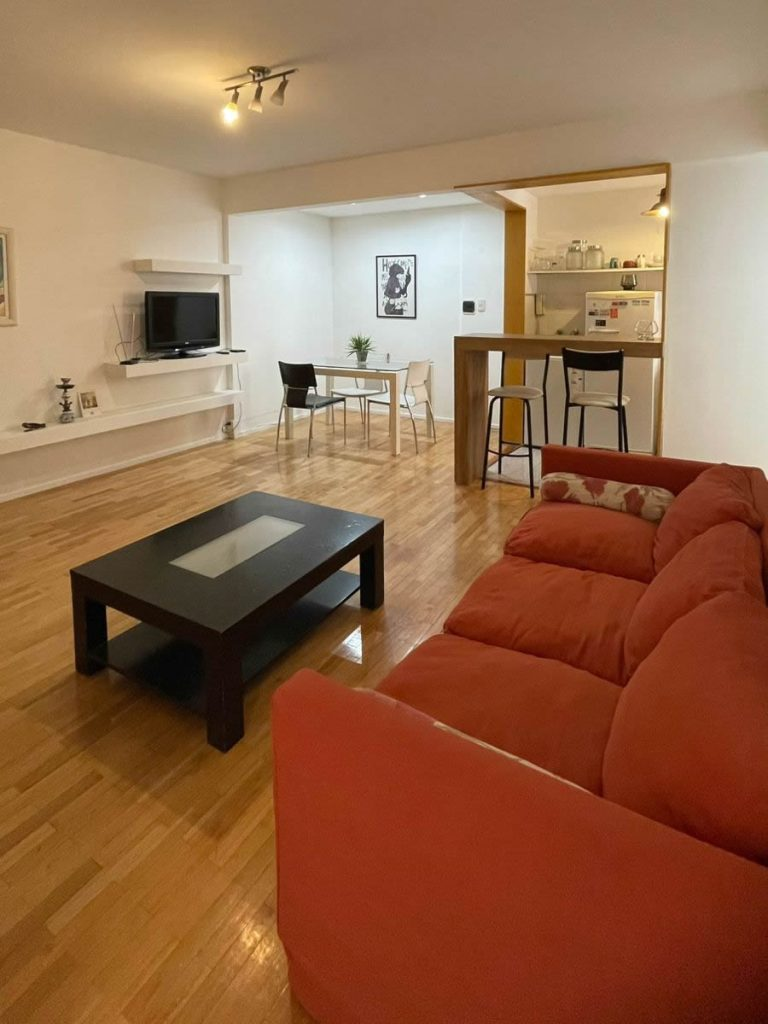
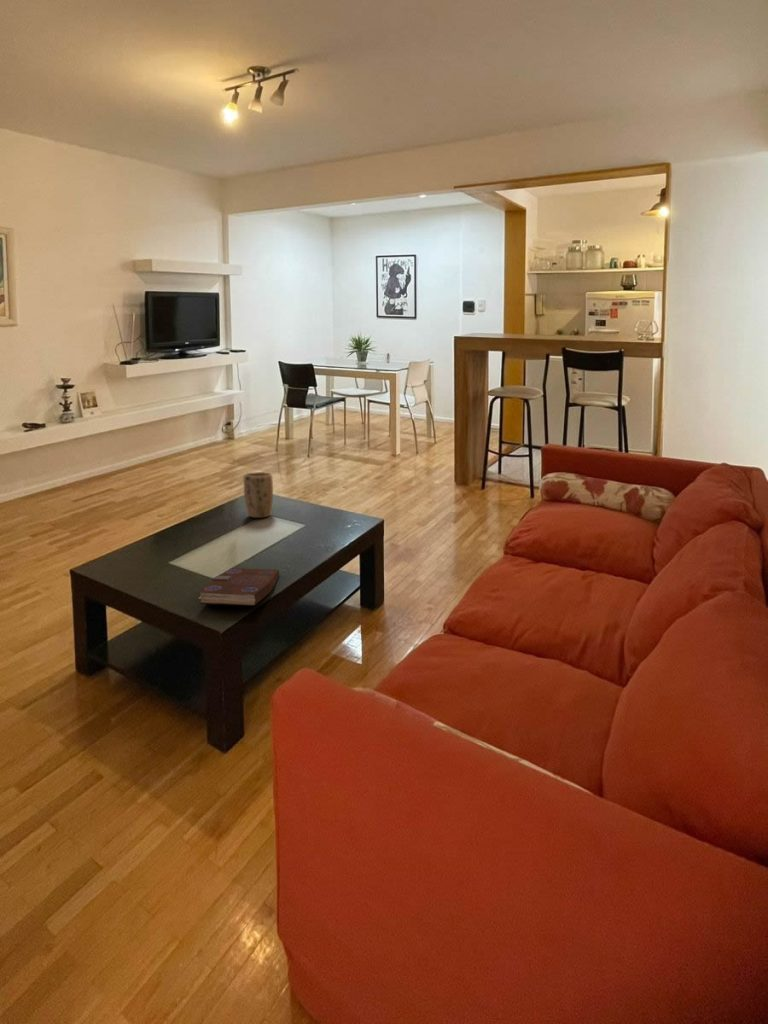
+ plant pot (258, 495)
+ book (241, 585)
